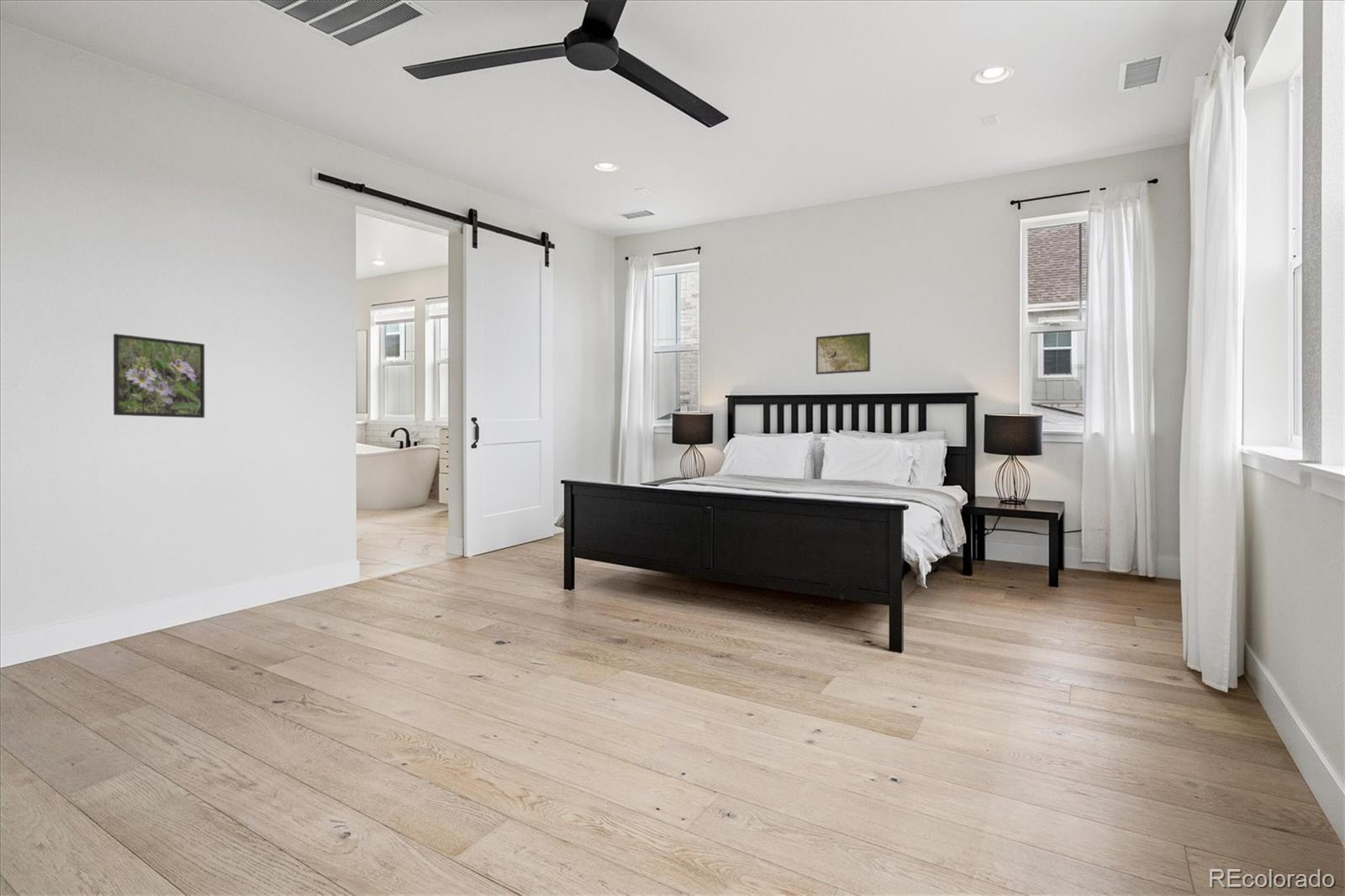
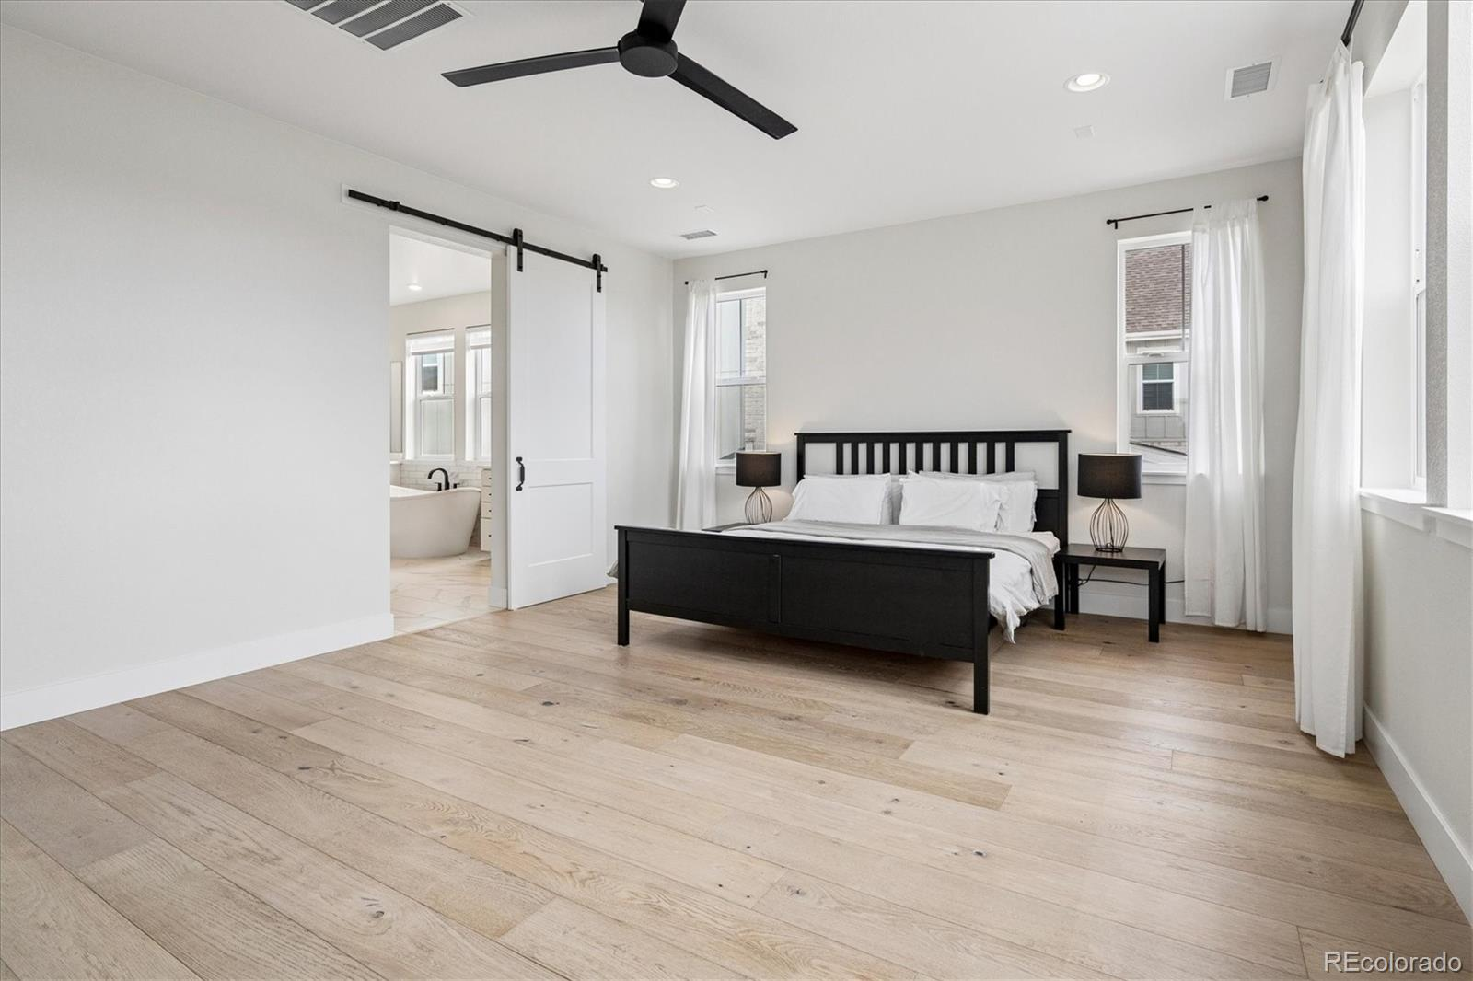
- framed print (161, 377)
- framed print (842, 354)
